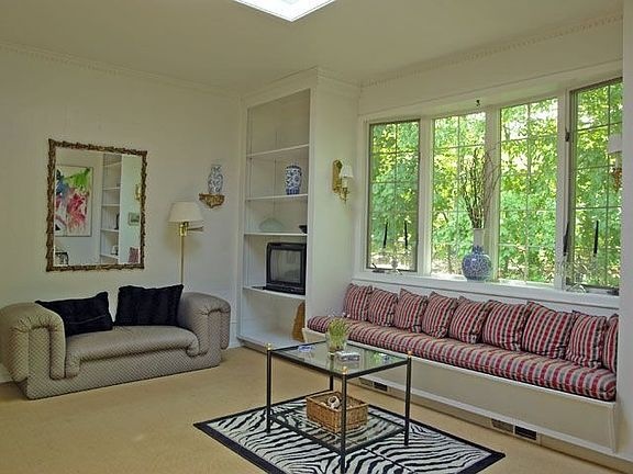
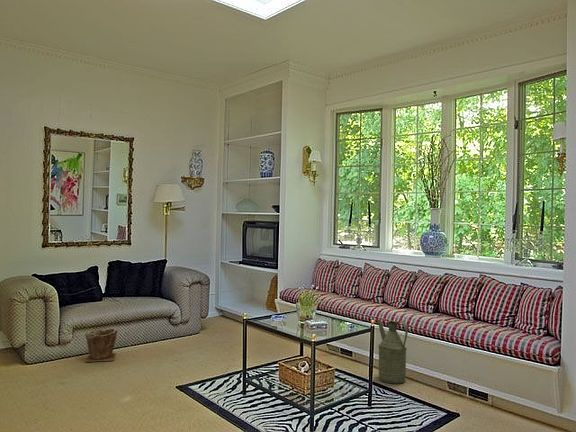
+ plant pot (101, 343)
+ watering can (390, 348)
